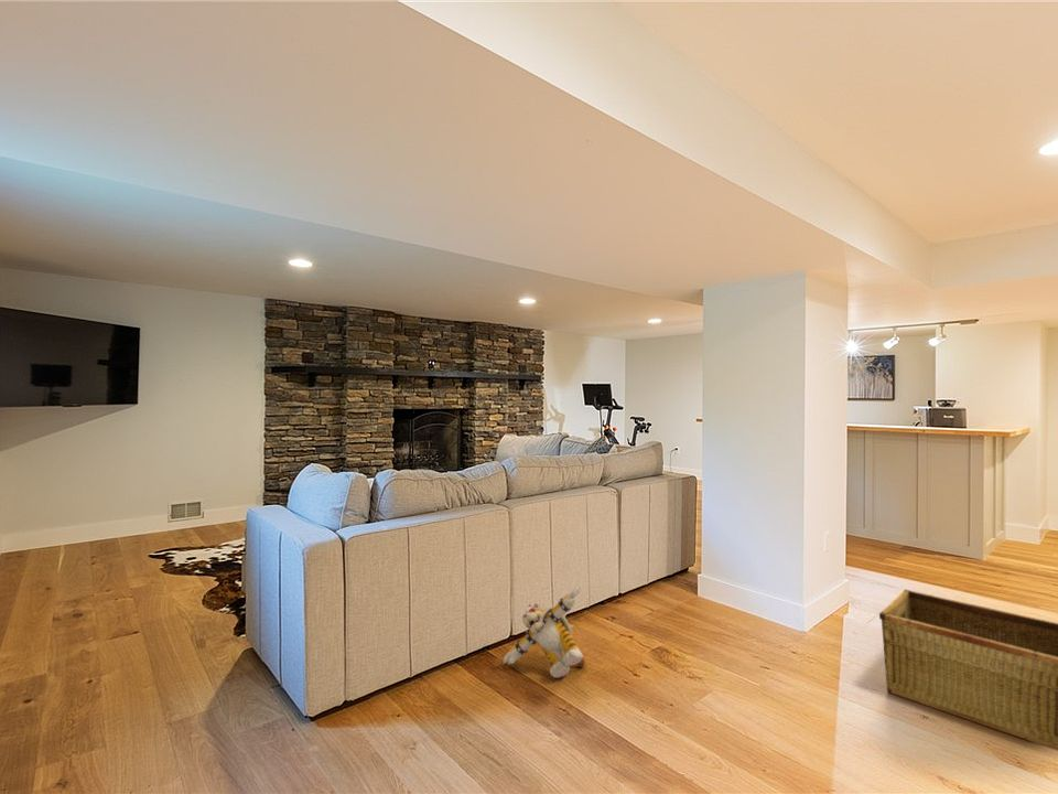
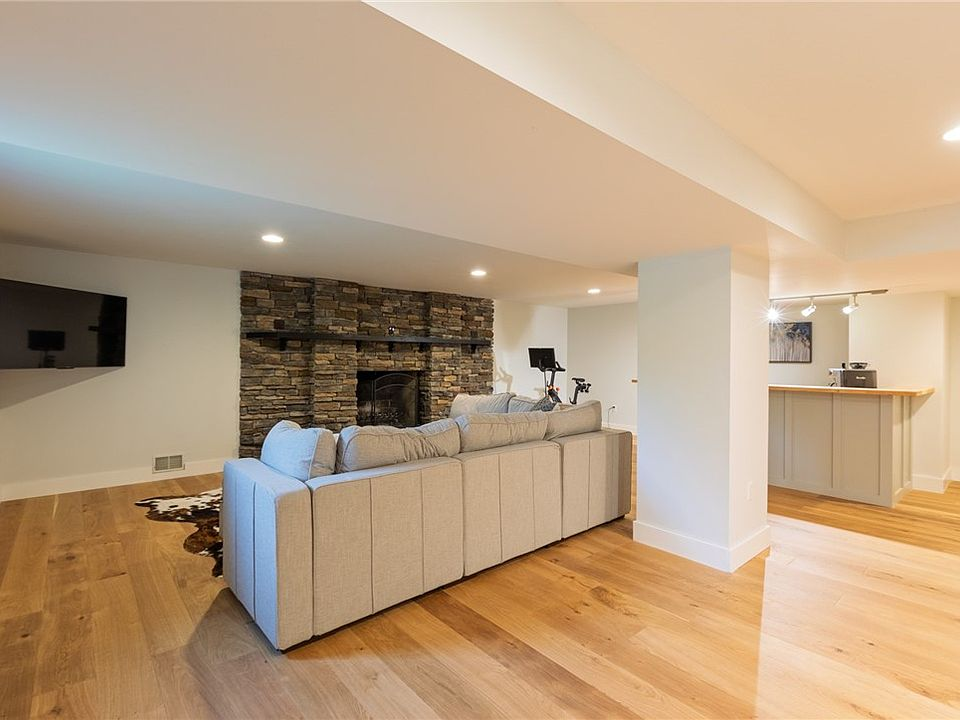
- hamper (976, 659)
- plush toy (548, 627)
